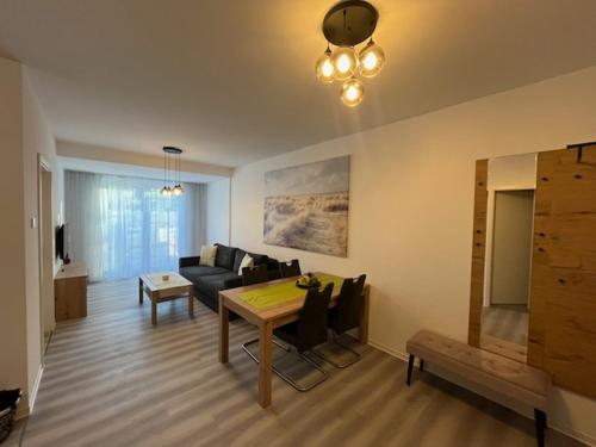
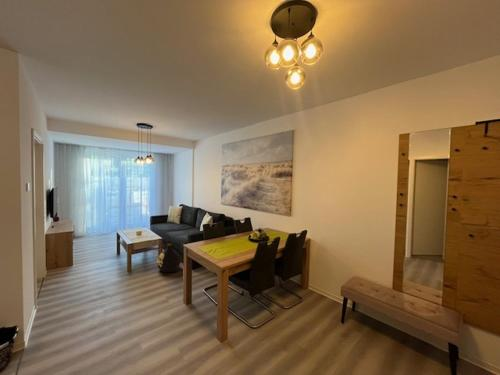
+ bag (169, 254)
